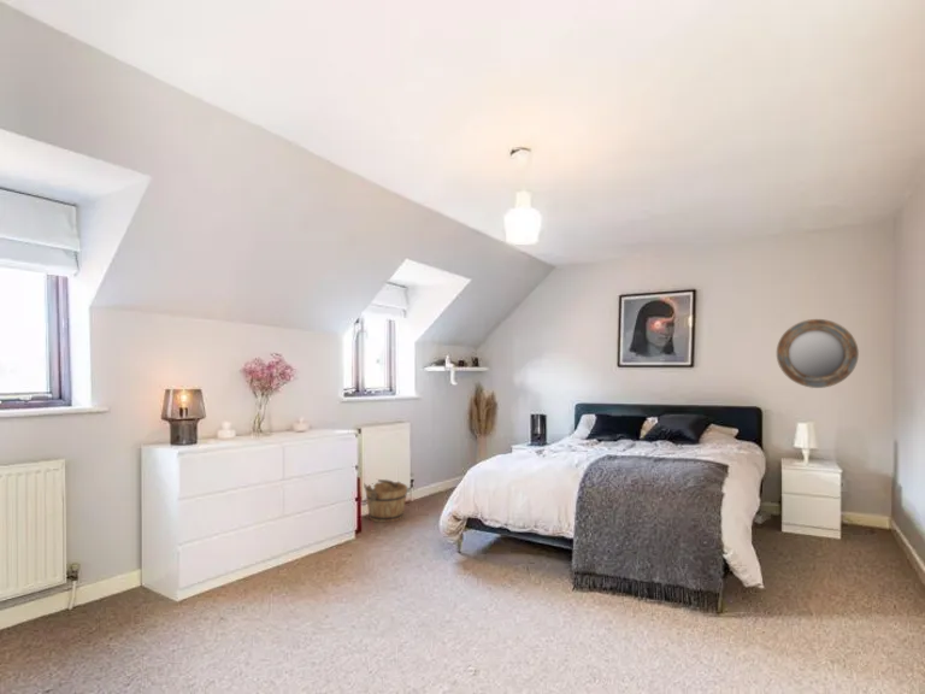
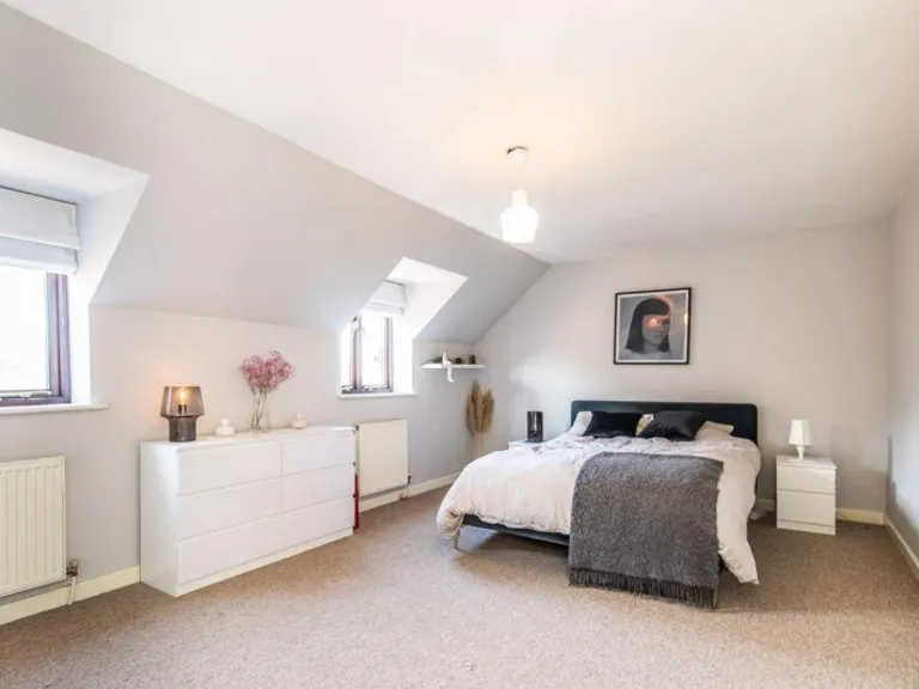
- bucket (385, 499)
- home mirror (815, 353)
